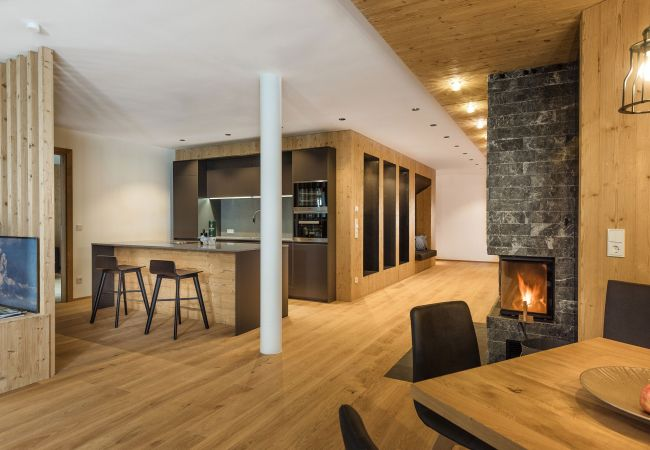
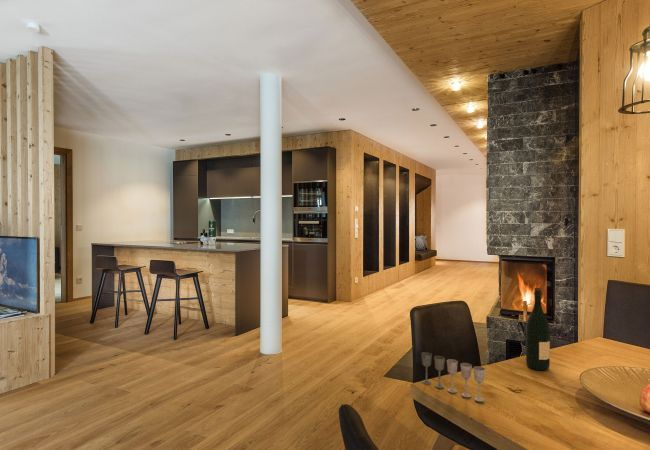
+ wine glass (451, 375)
+ wine bottle (537, 327)
